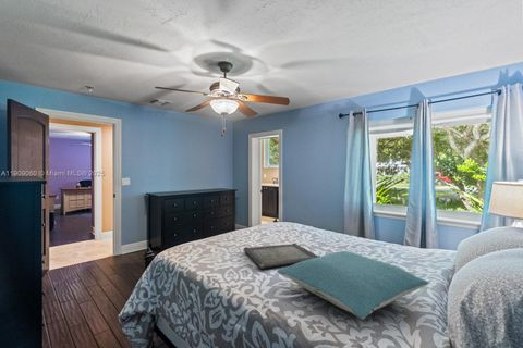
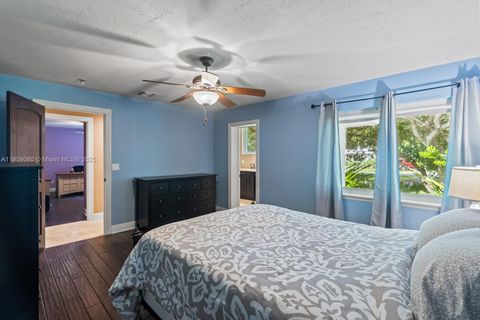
- pillow (349, 276)
- serving tray (280, 253)
